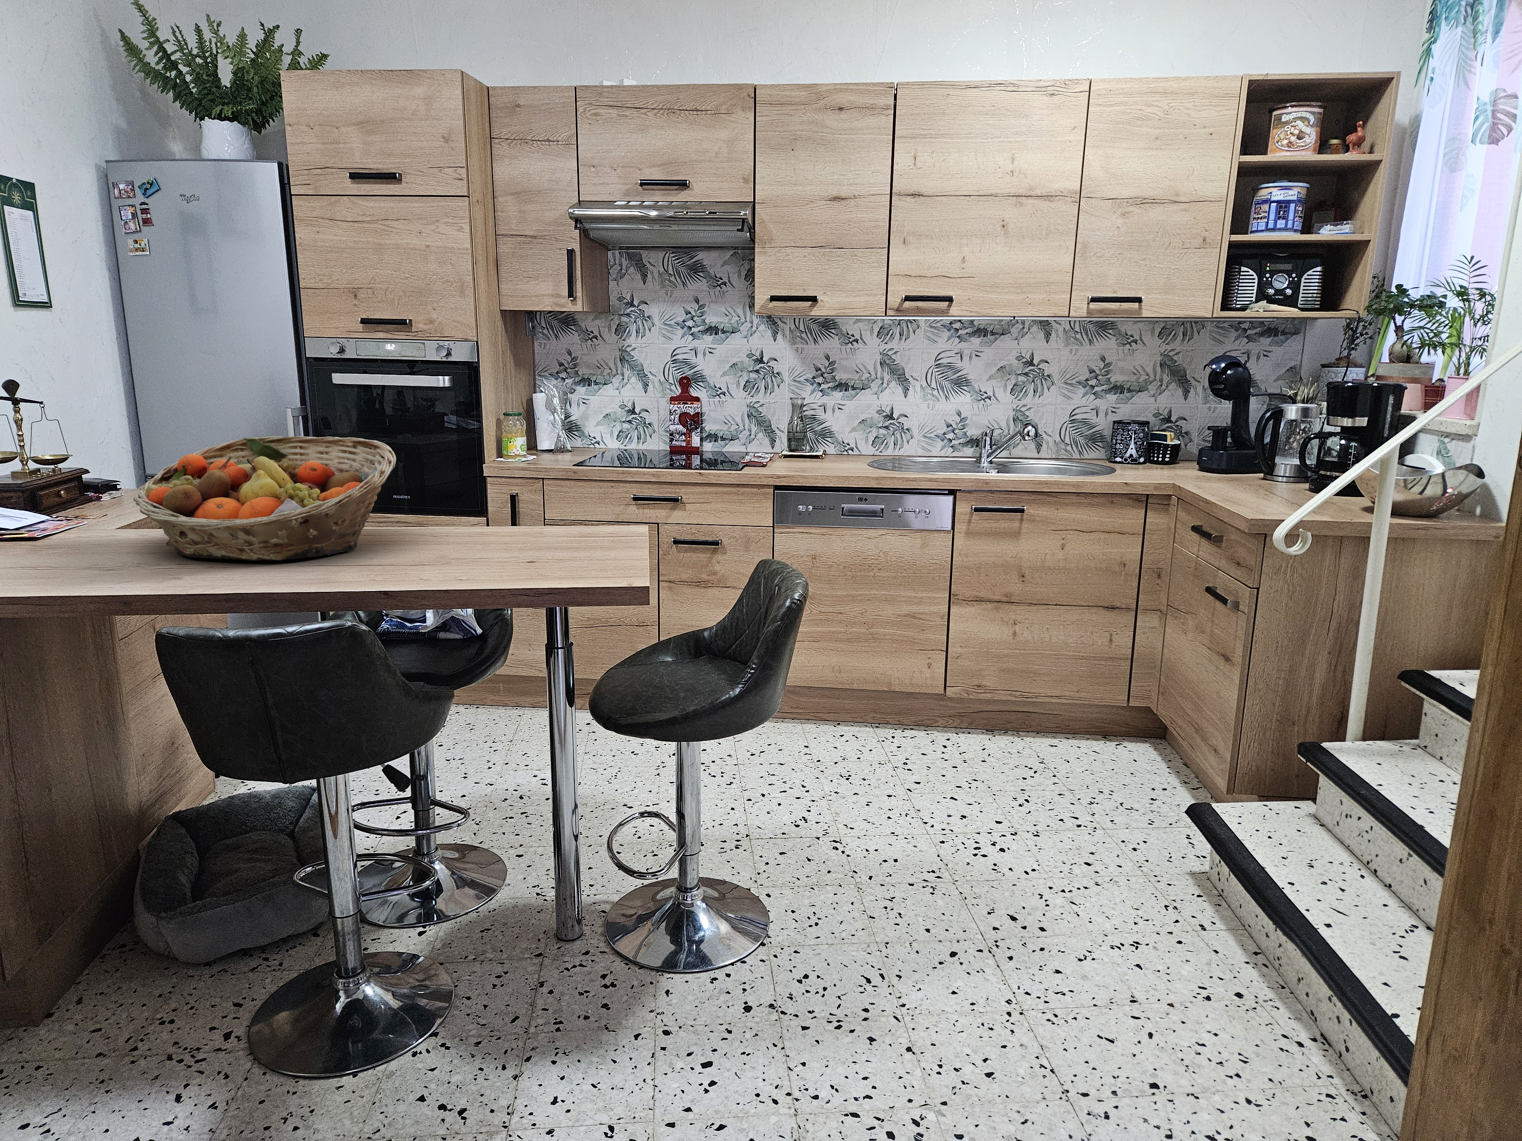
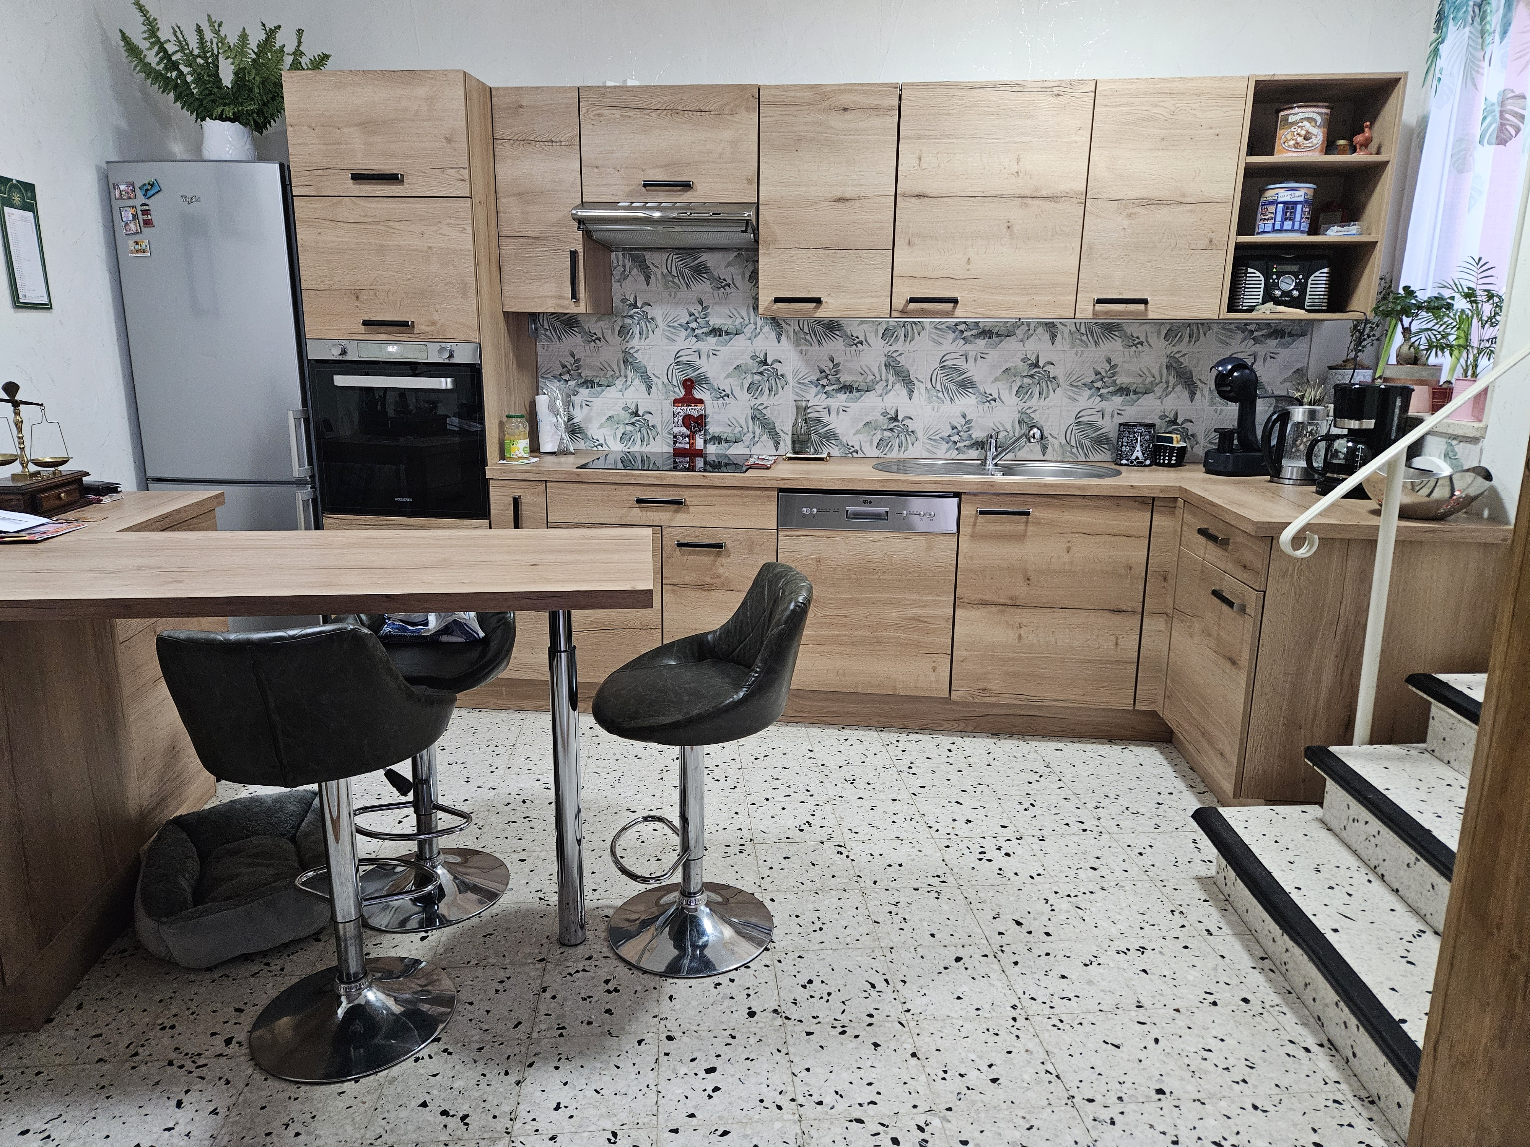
- fruit basket (271, 495)
